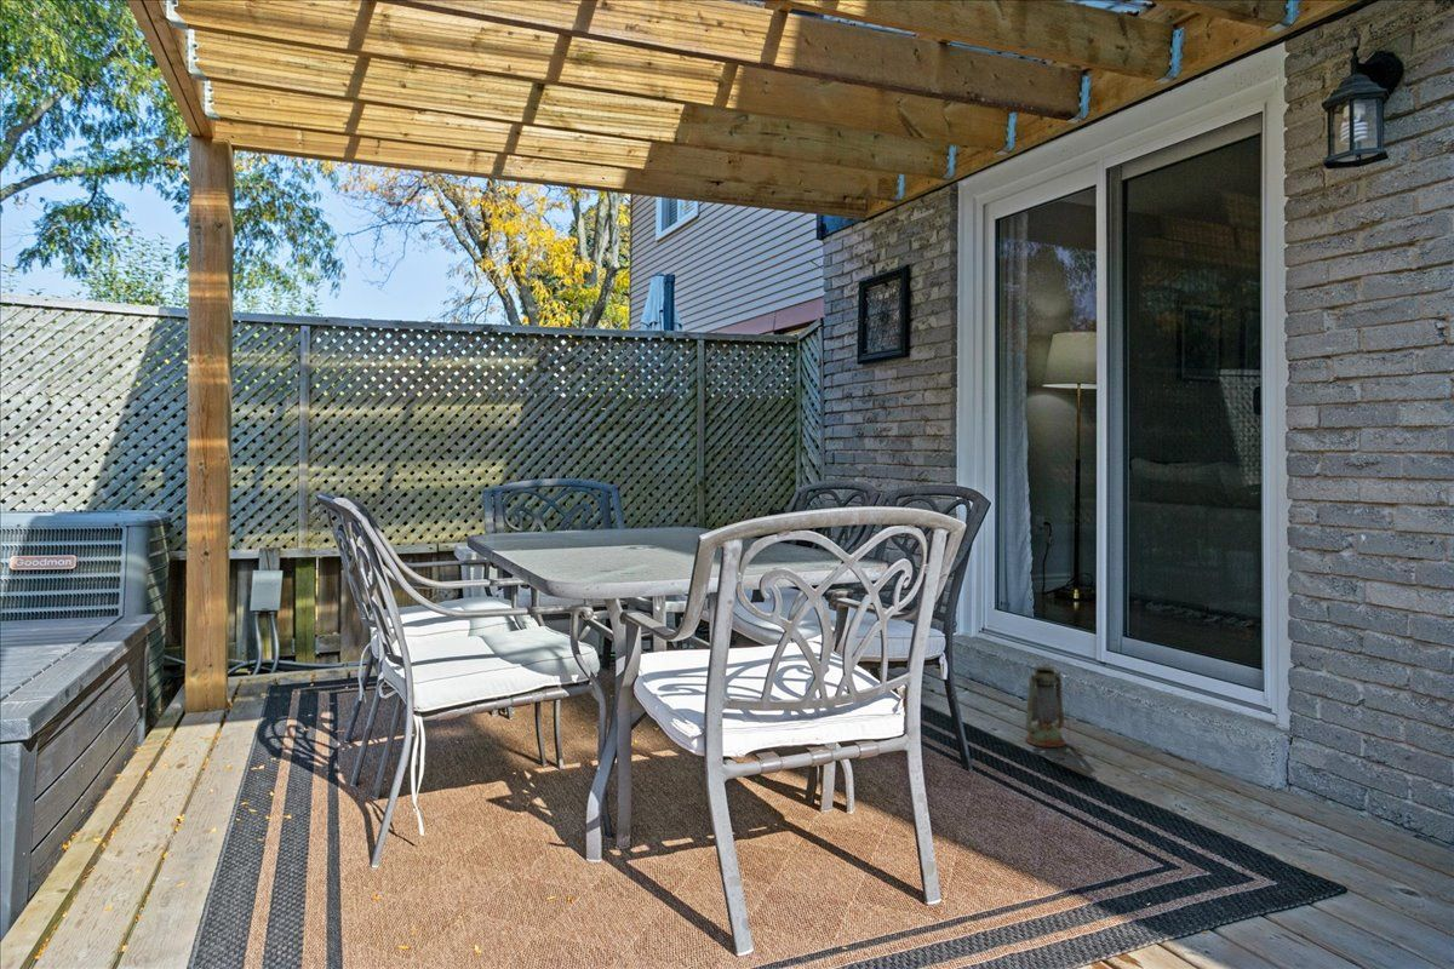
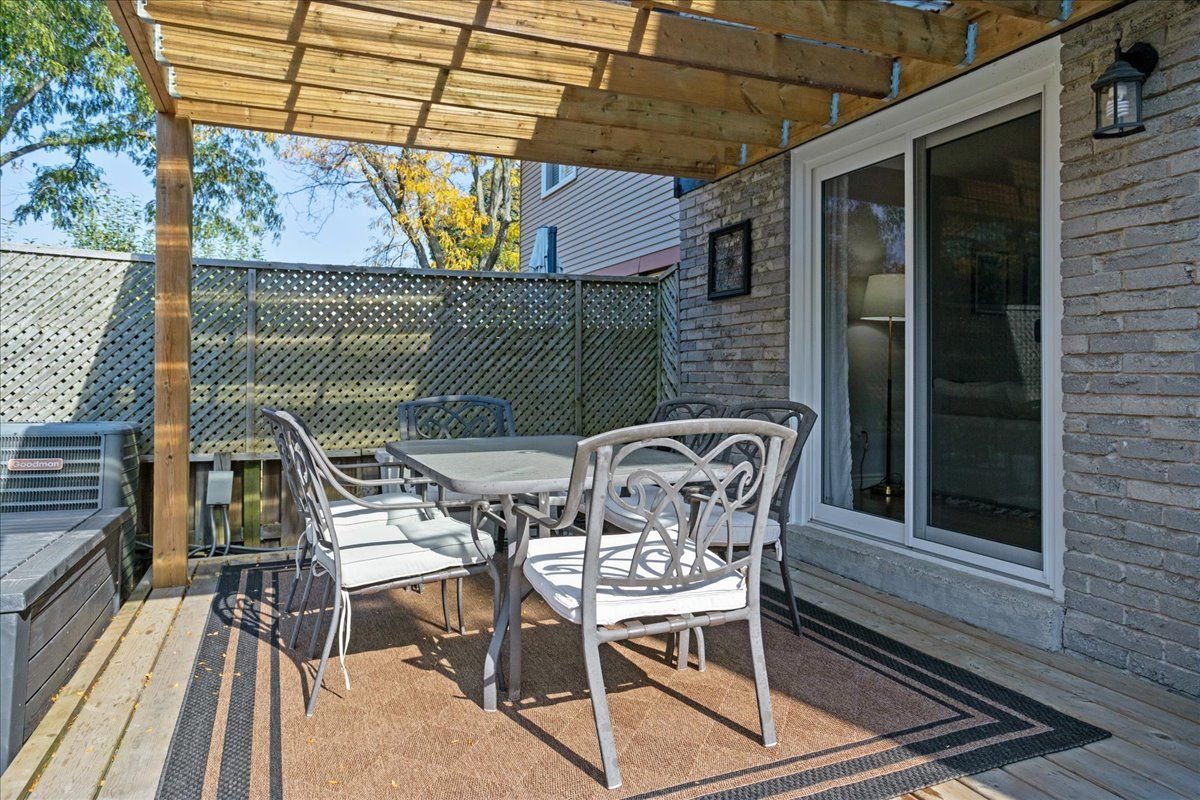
- lantern (1044, 699)
